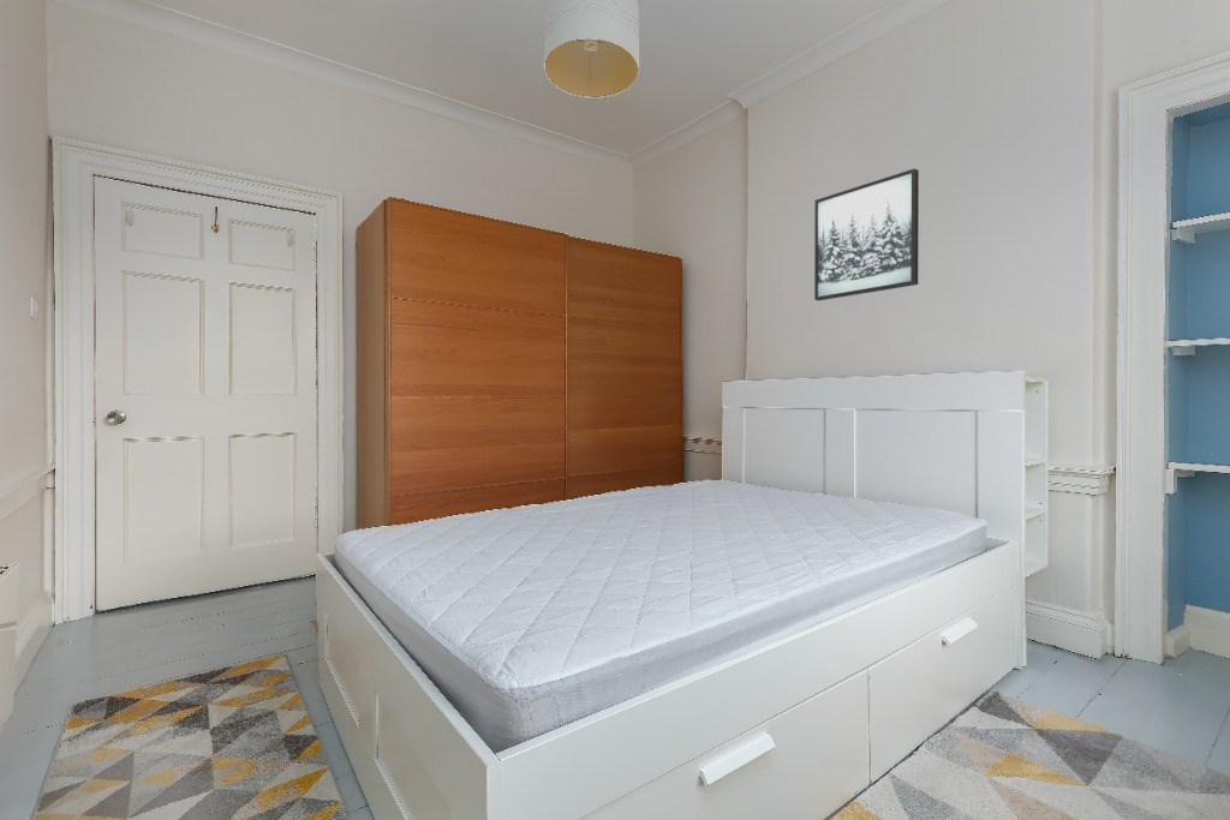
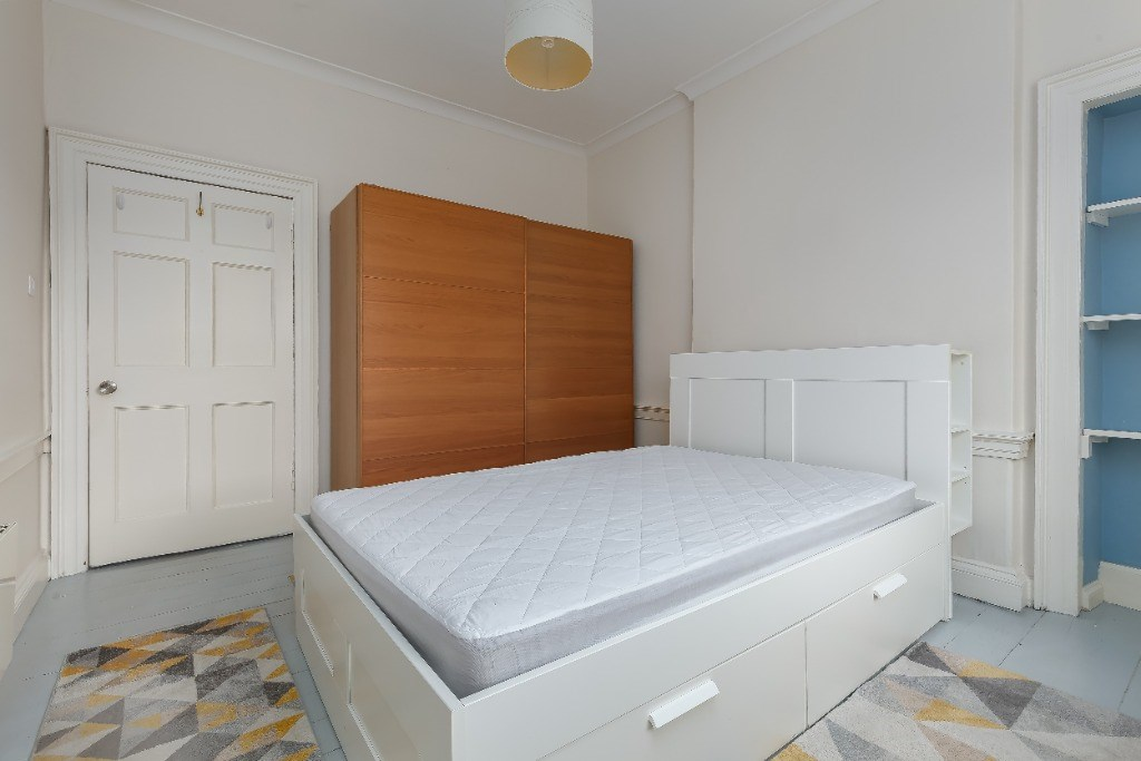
- wall art (862, 239)
